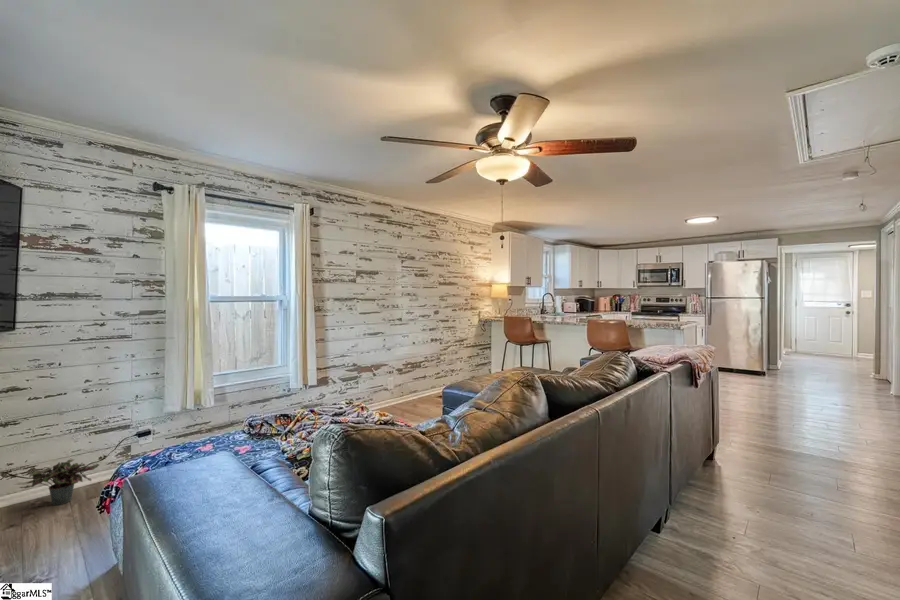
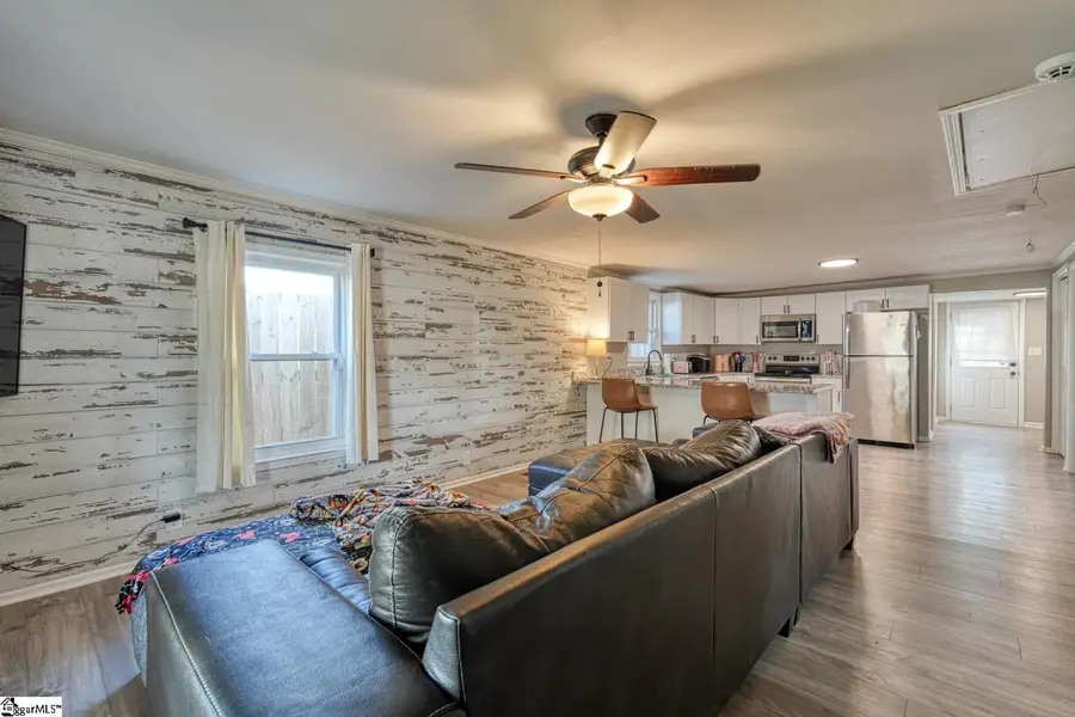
- potted plant (61, 482)
